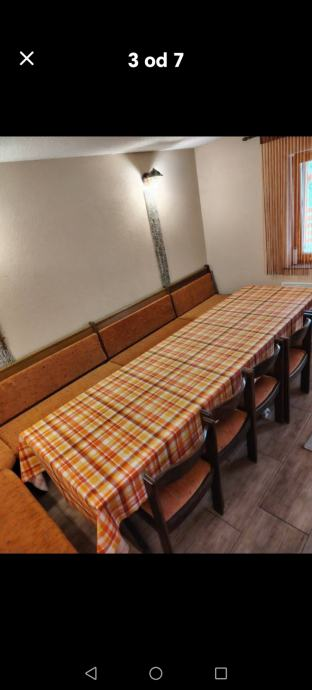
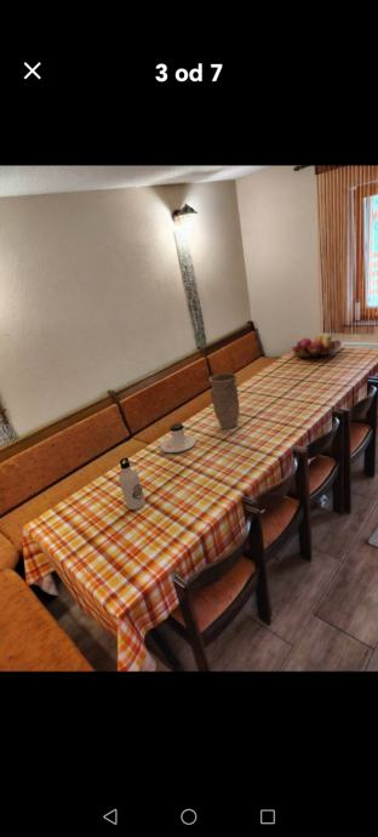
+ fruit basket (316, 345)
+ water bottle (133, 479)
+ vase (225, 402)
+ coffee cup (176, 434)
